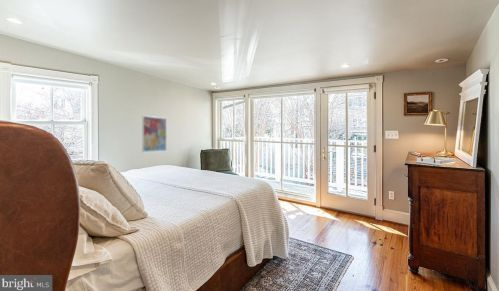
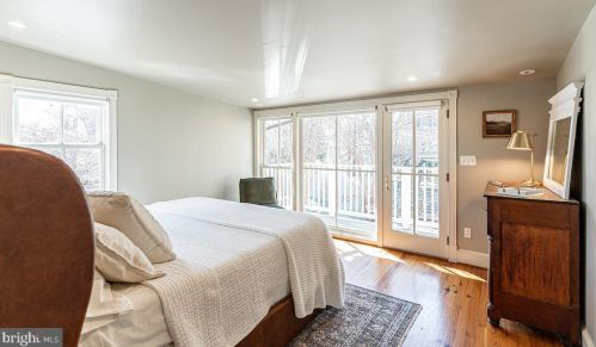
- wall art (154, 134)
